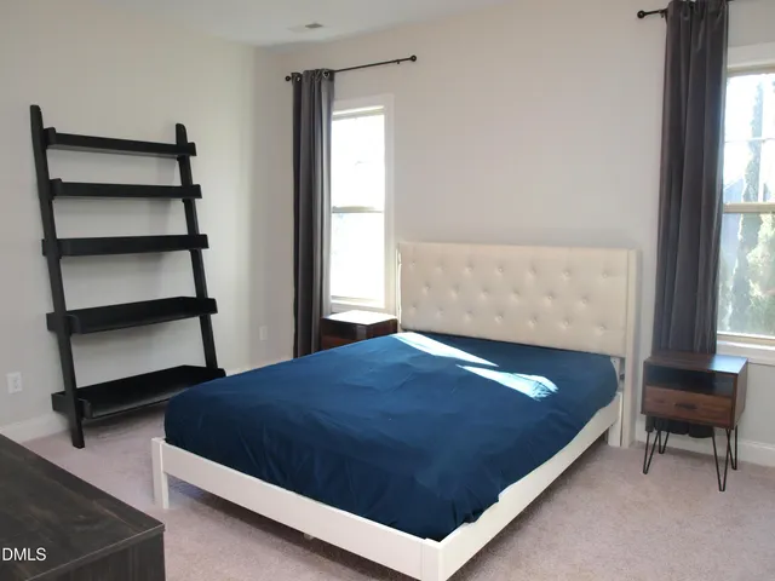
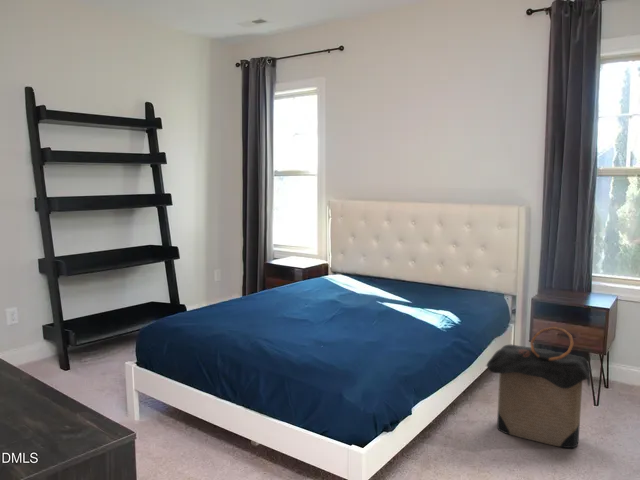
+ laundry hamper (537, 382)
